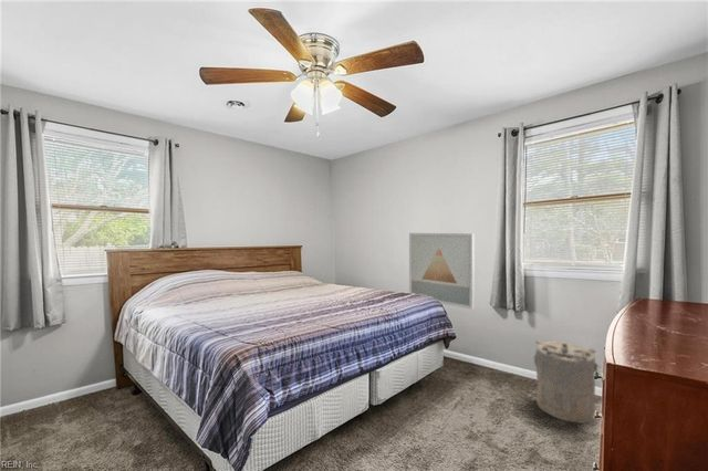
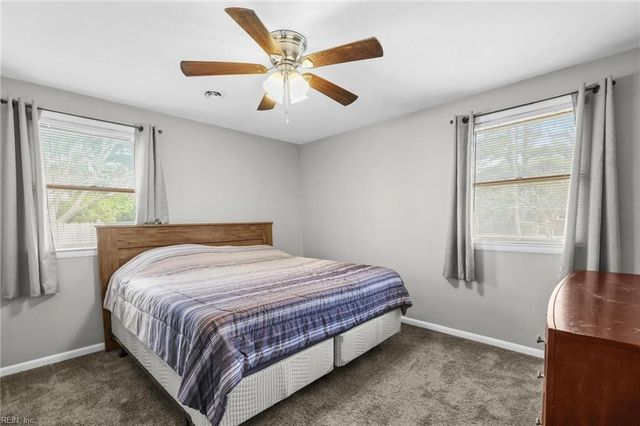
- laundry hamper (562, 375)
- wall art (439, 268)
